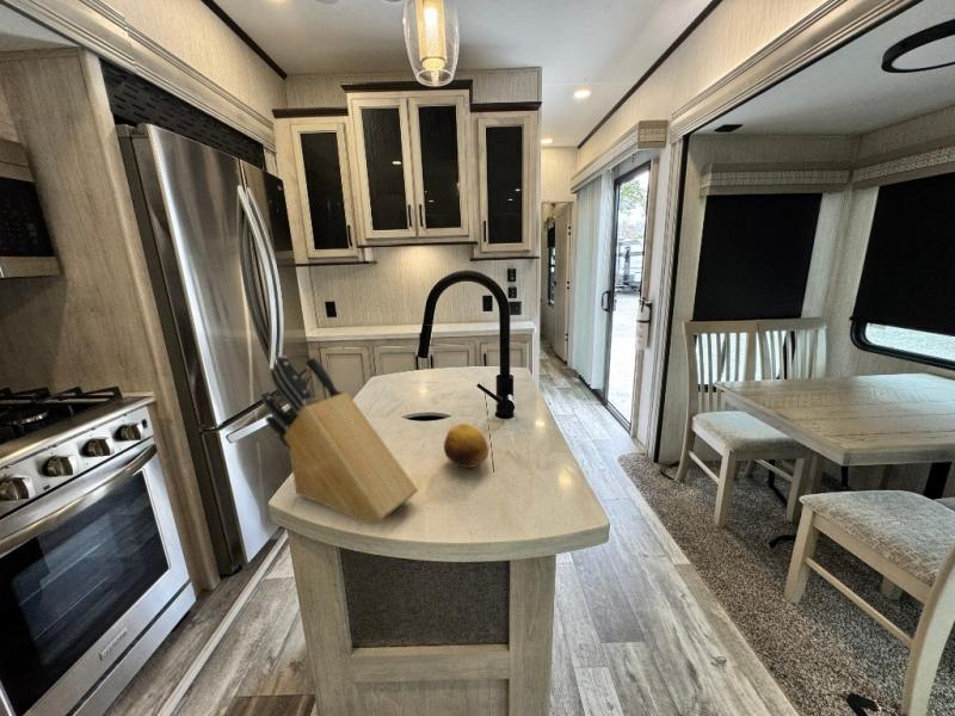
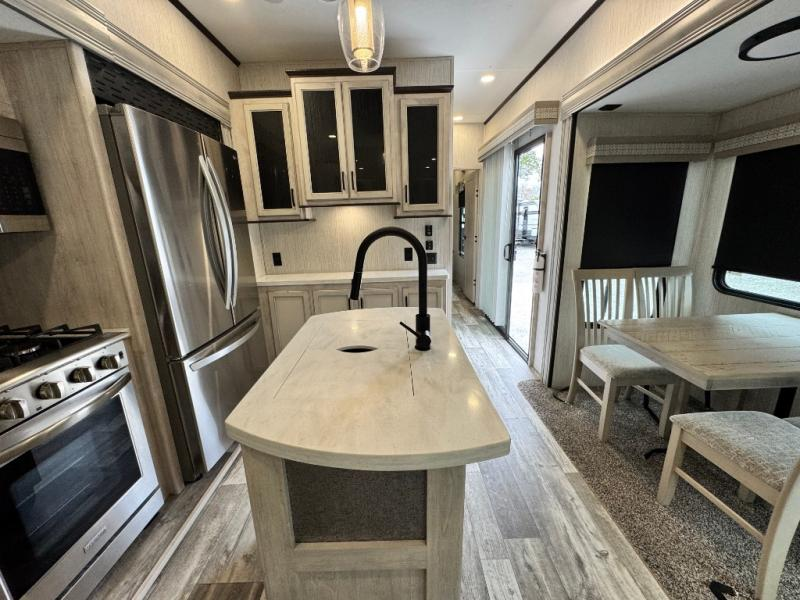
- fruit (464, 444)
- knife block (333, 427)
